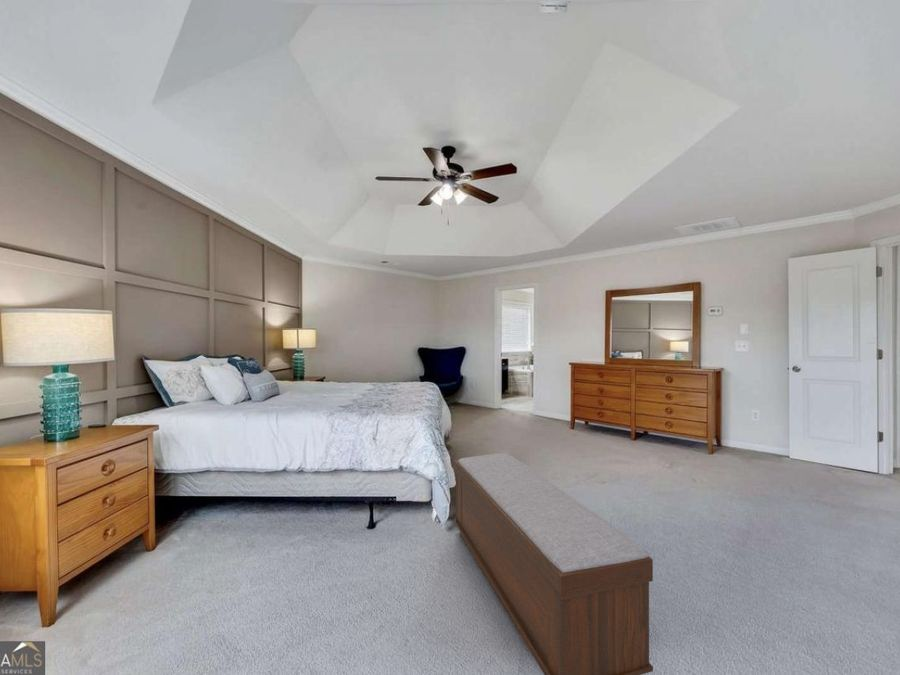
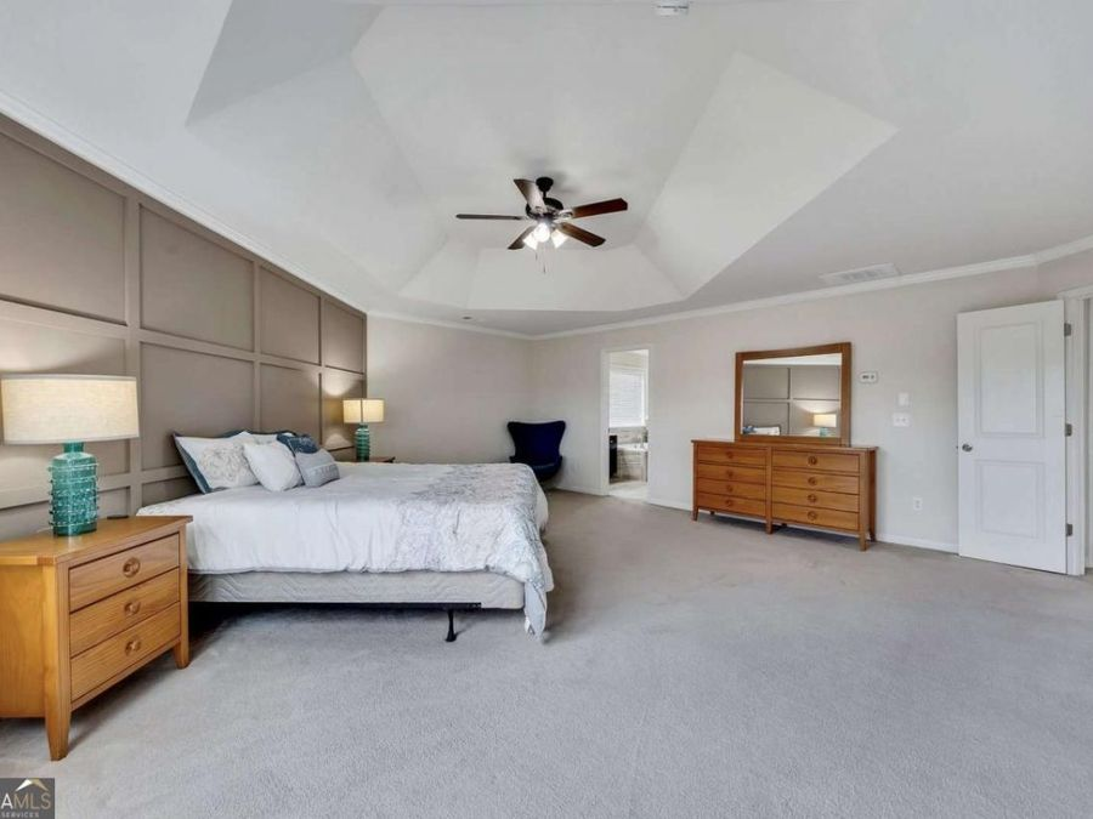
- bench (526, 536)
